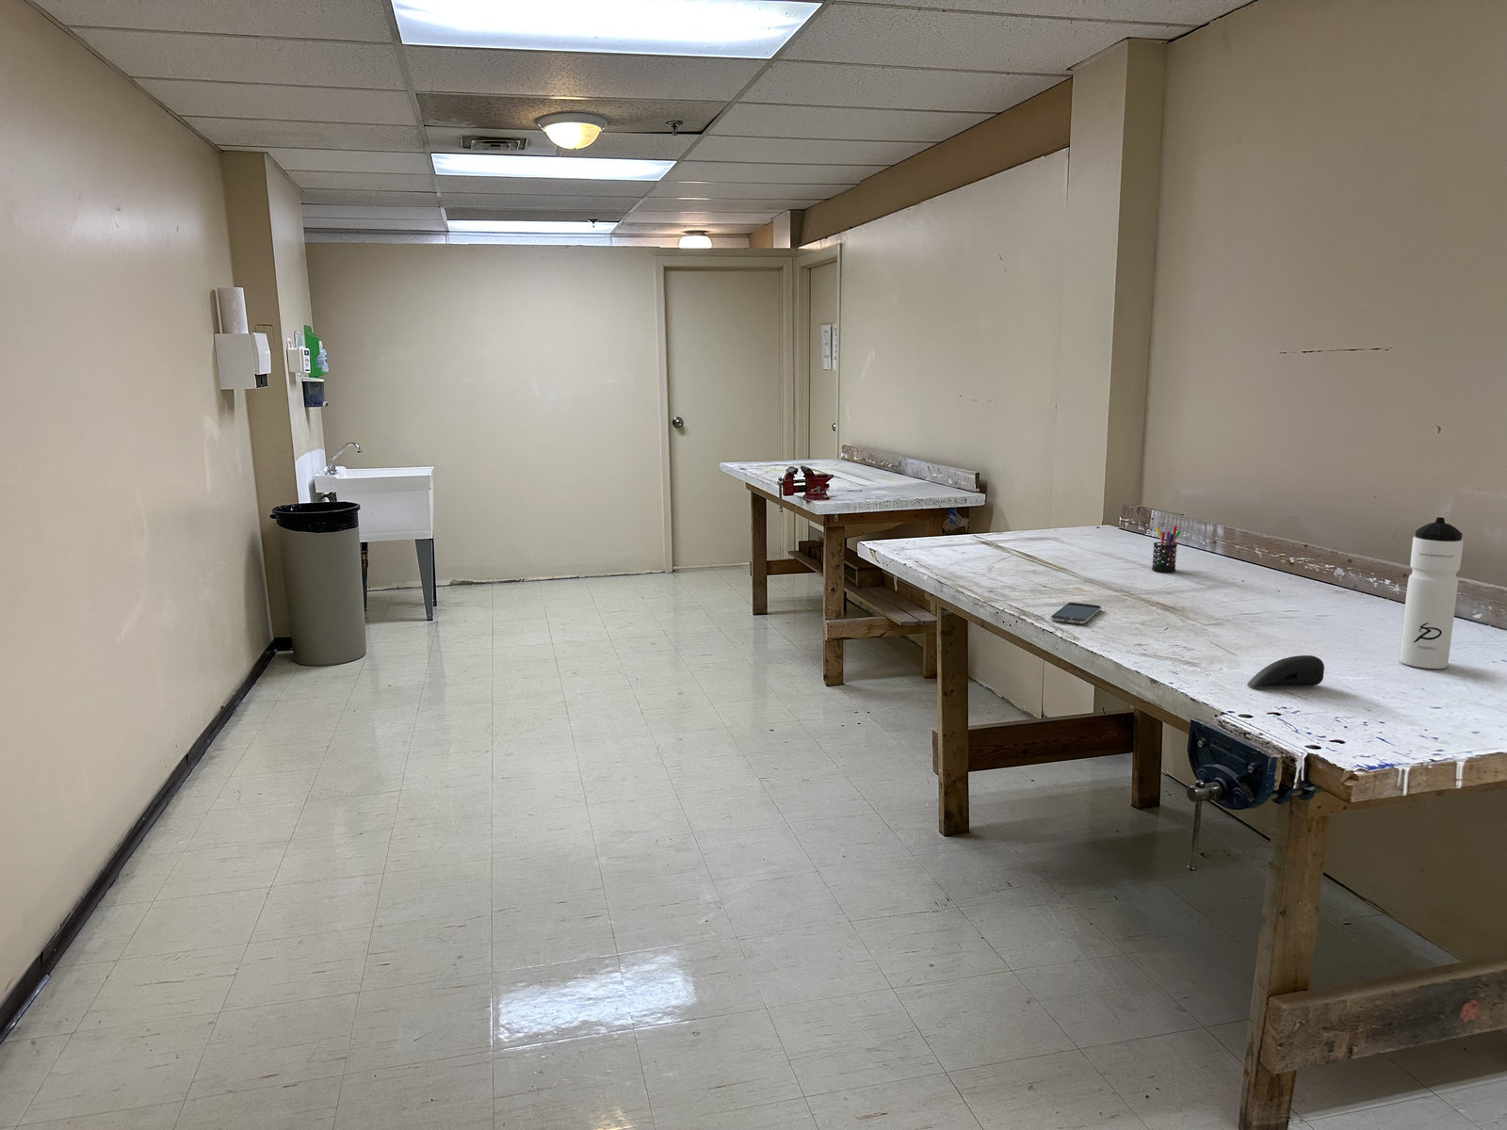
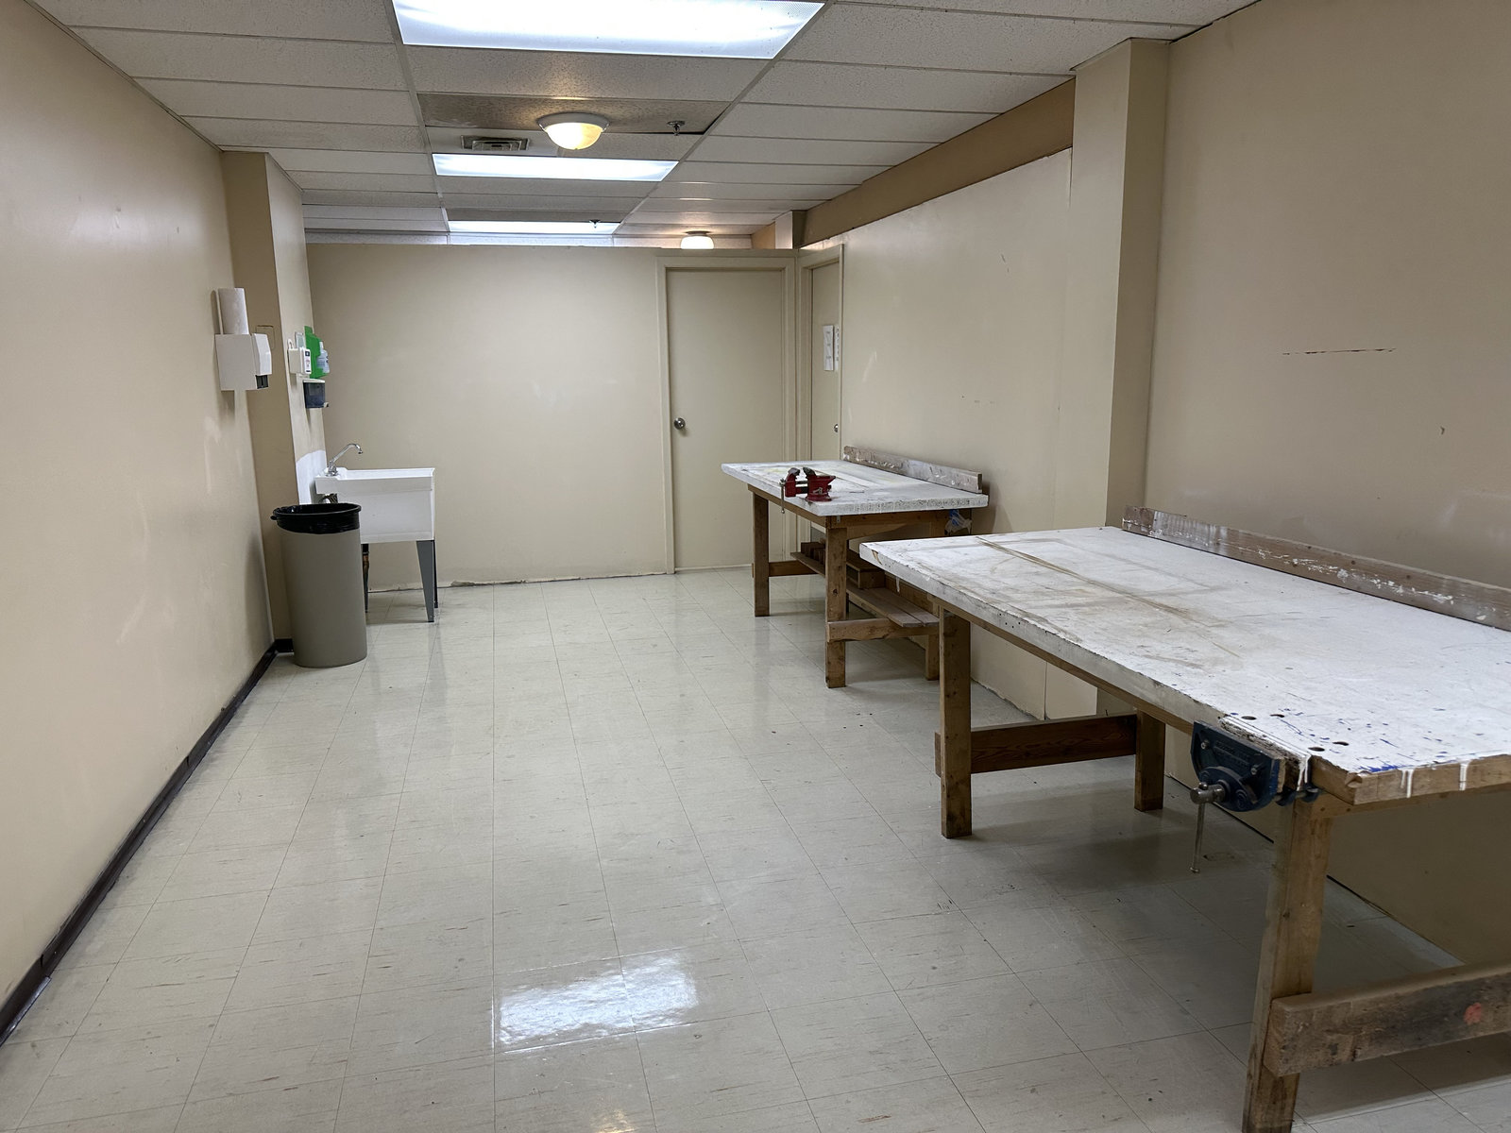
- smartphone (1075, 612)
- pen holder (1168, 547)
- water bottle (1431, 590)
- computer mouse (1285, 671)
